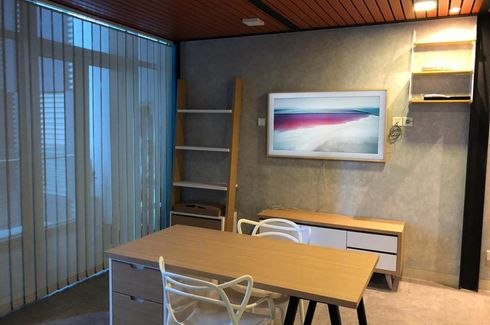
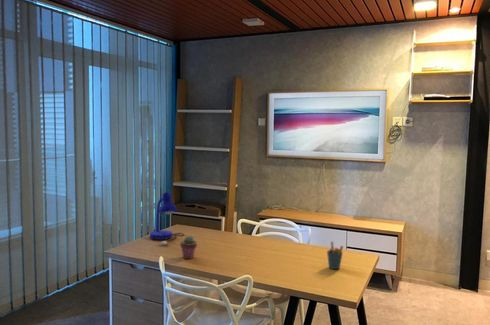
+ pen holder (334, 255)
+ desk lamp (167, 213)
+ potted succulent (188, 246)
